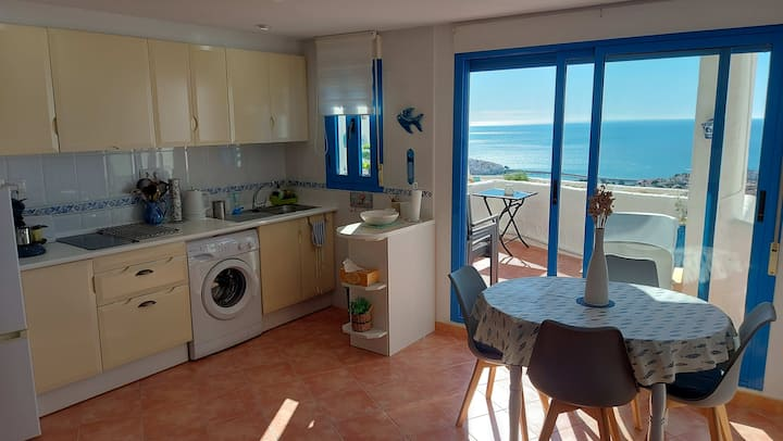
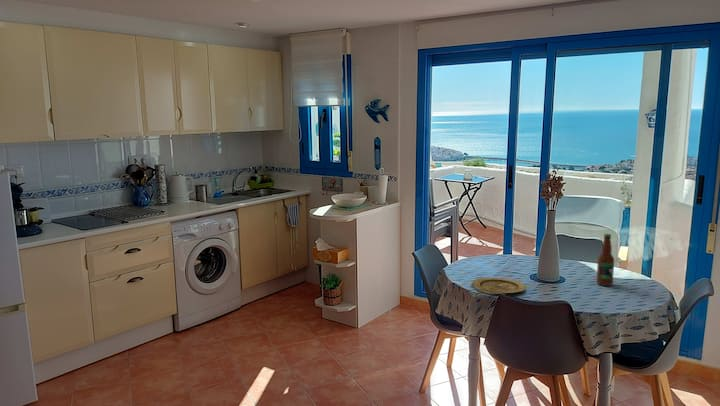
+ bottle (606, 259)
+ plate (498, 285)
